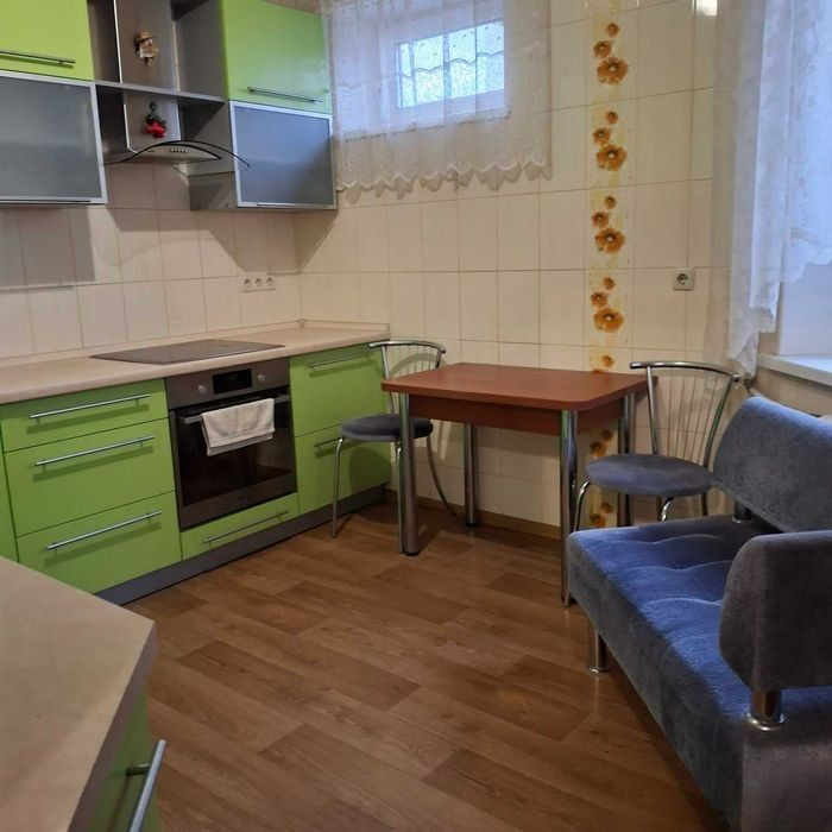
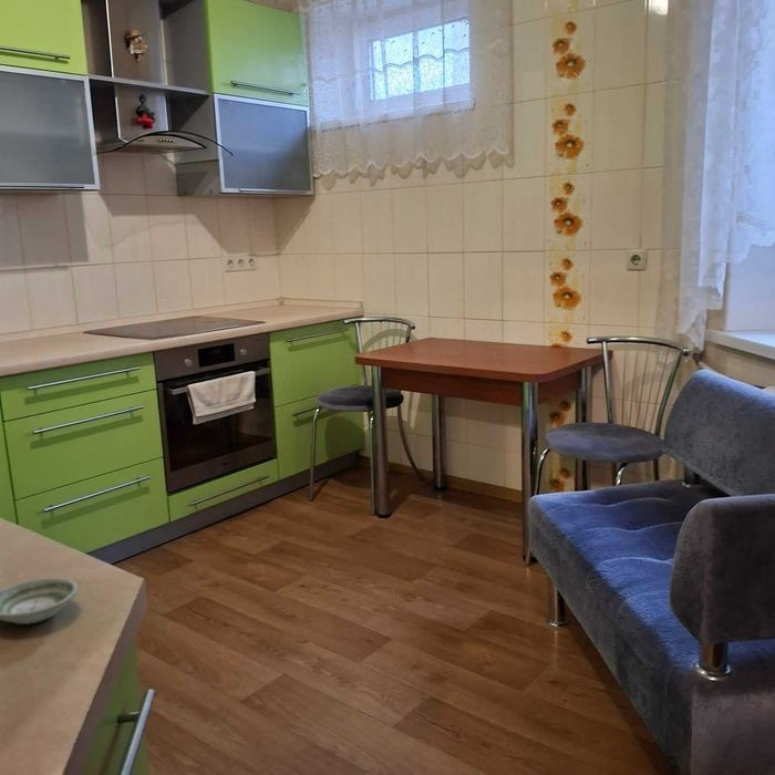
+ saucer (33, 603)
